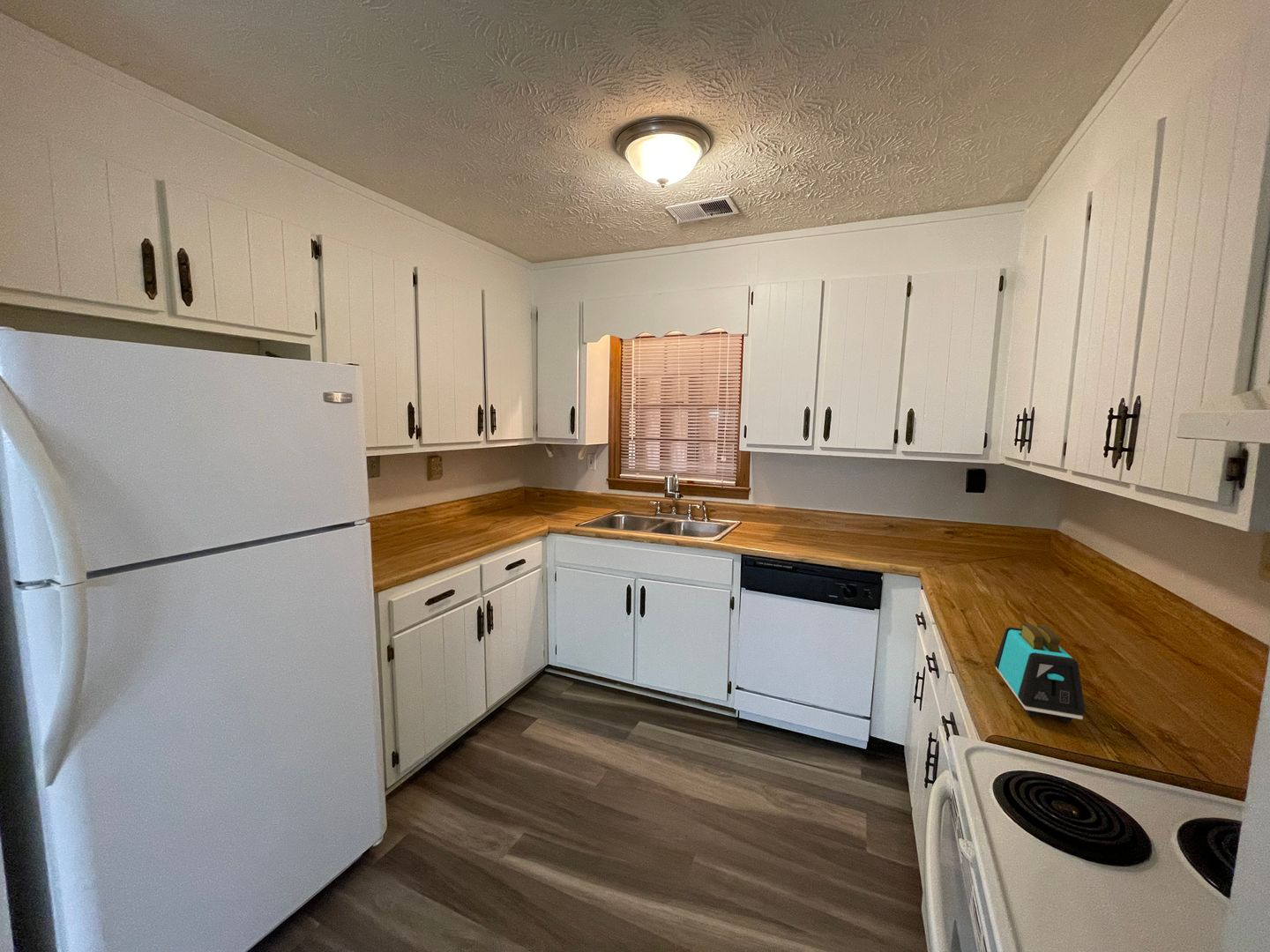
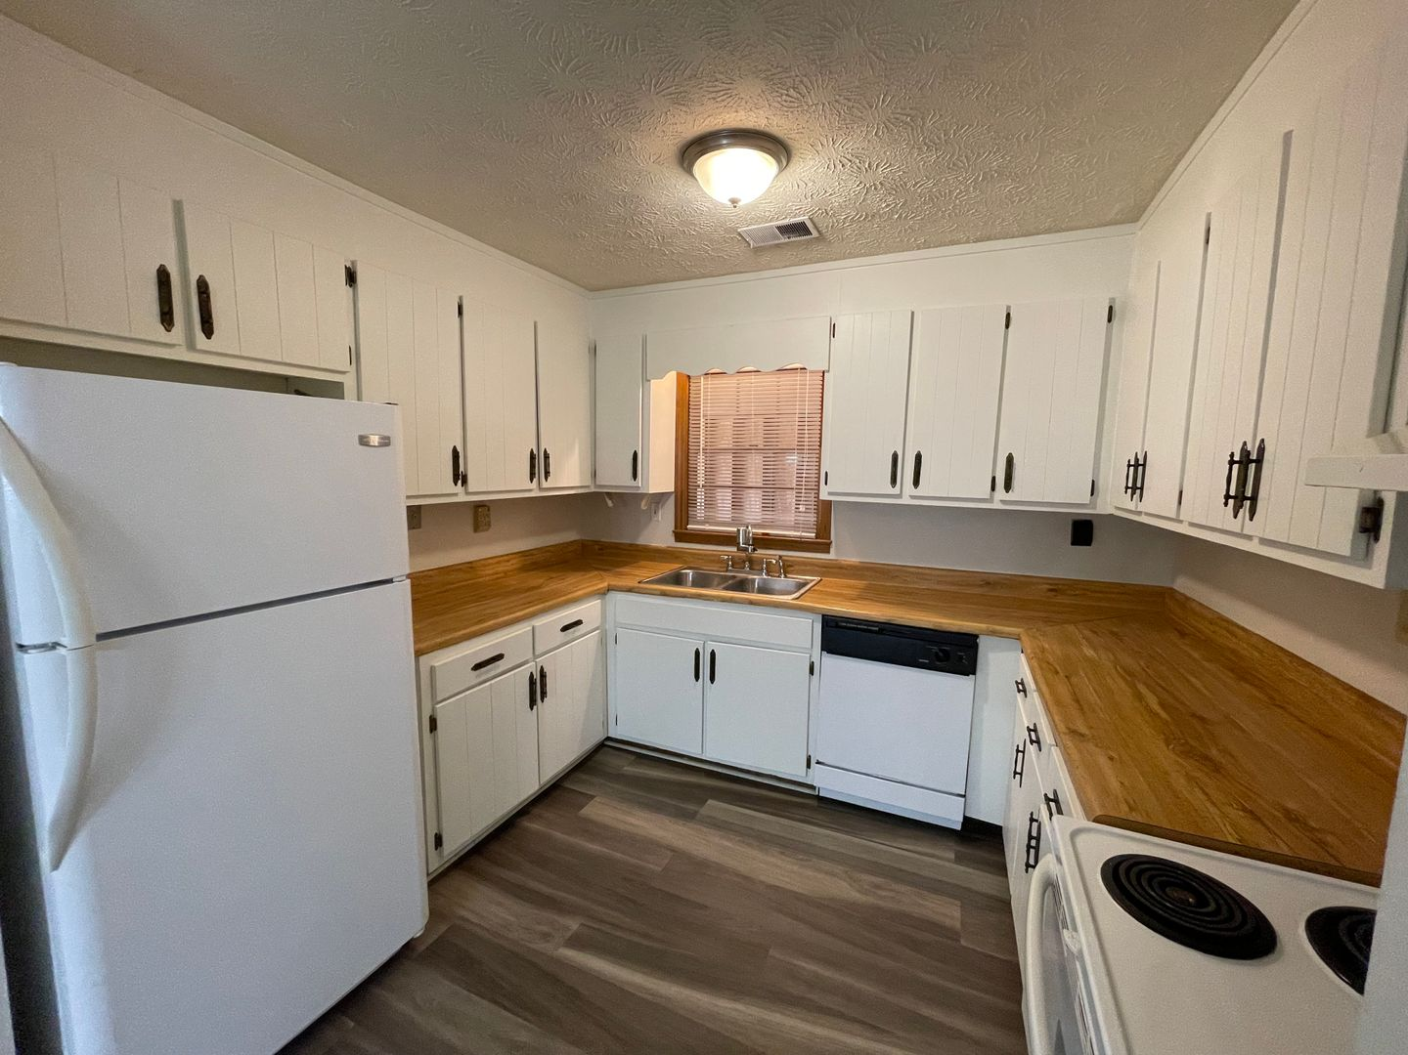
- toaster (1037, 664)
